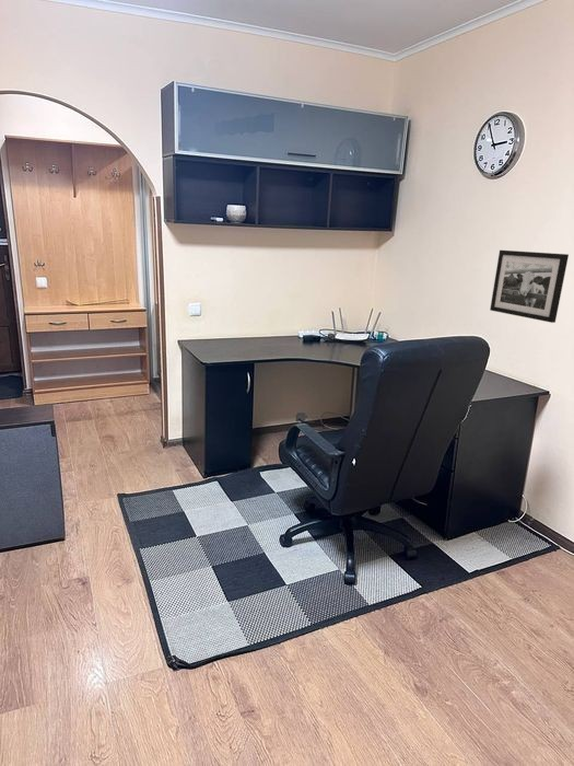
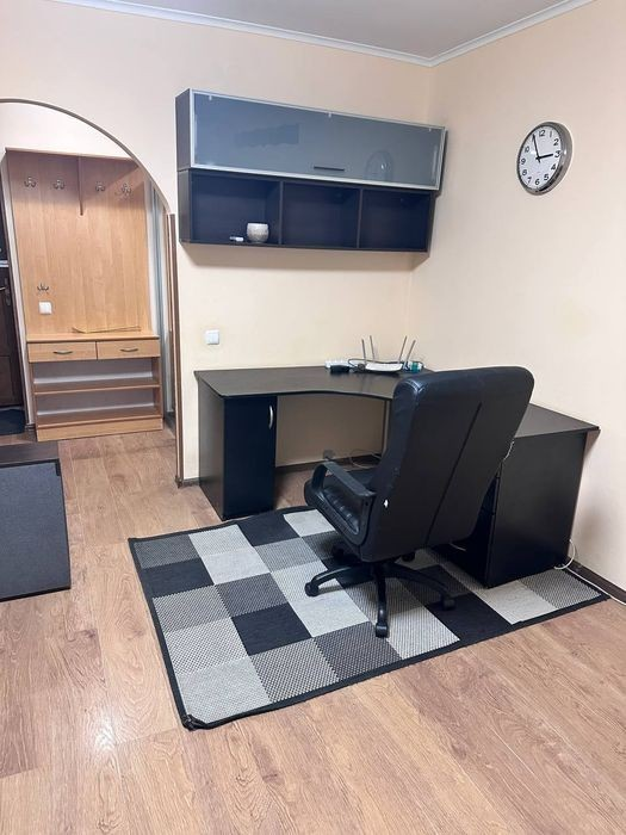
- picture frame (526, 285)
